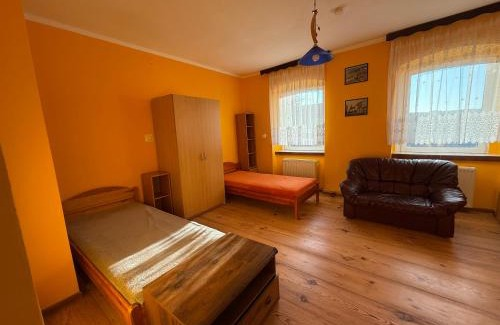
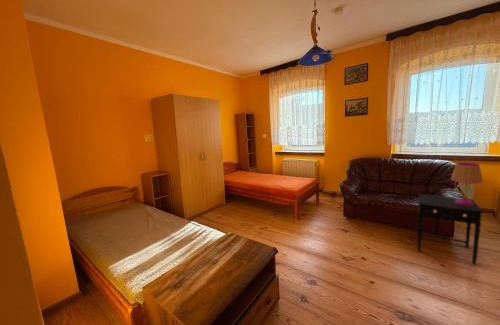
+ table lamp (465, 183)
+ side table (444, 219)
